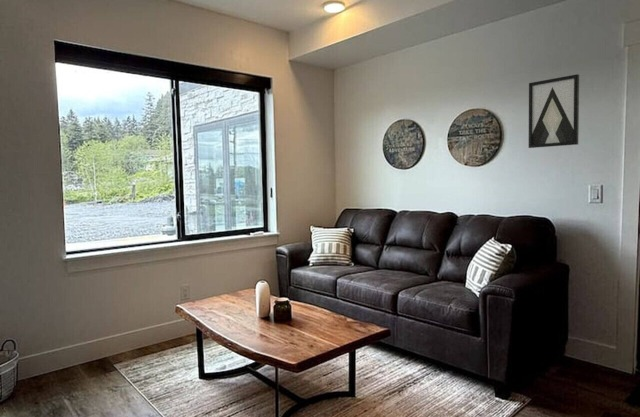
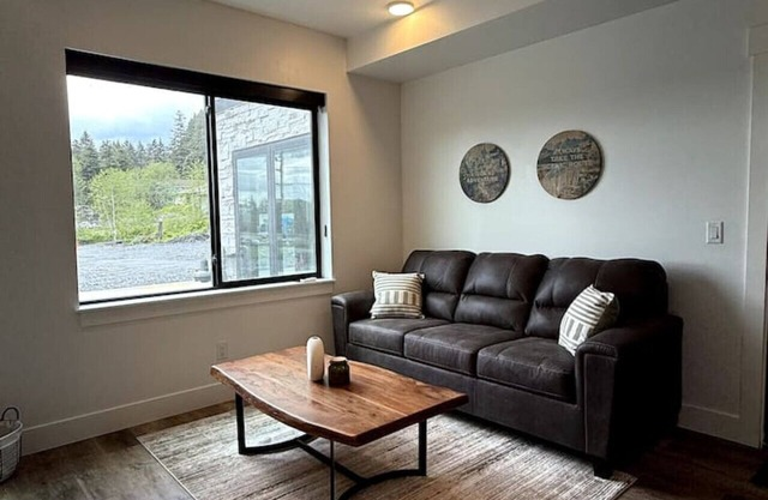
- wall art (552, 112)
